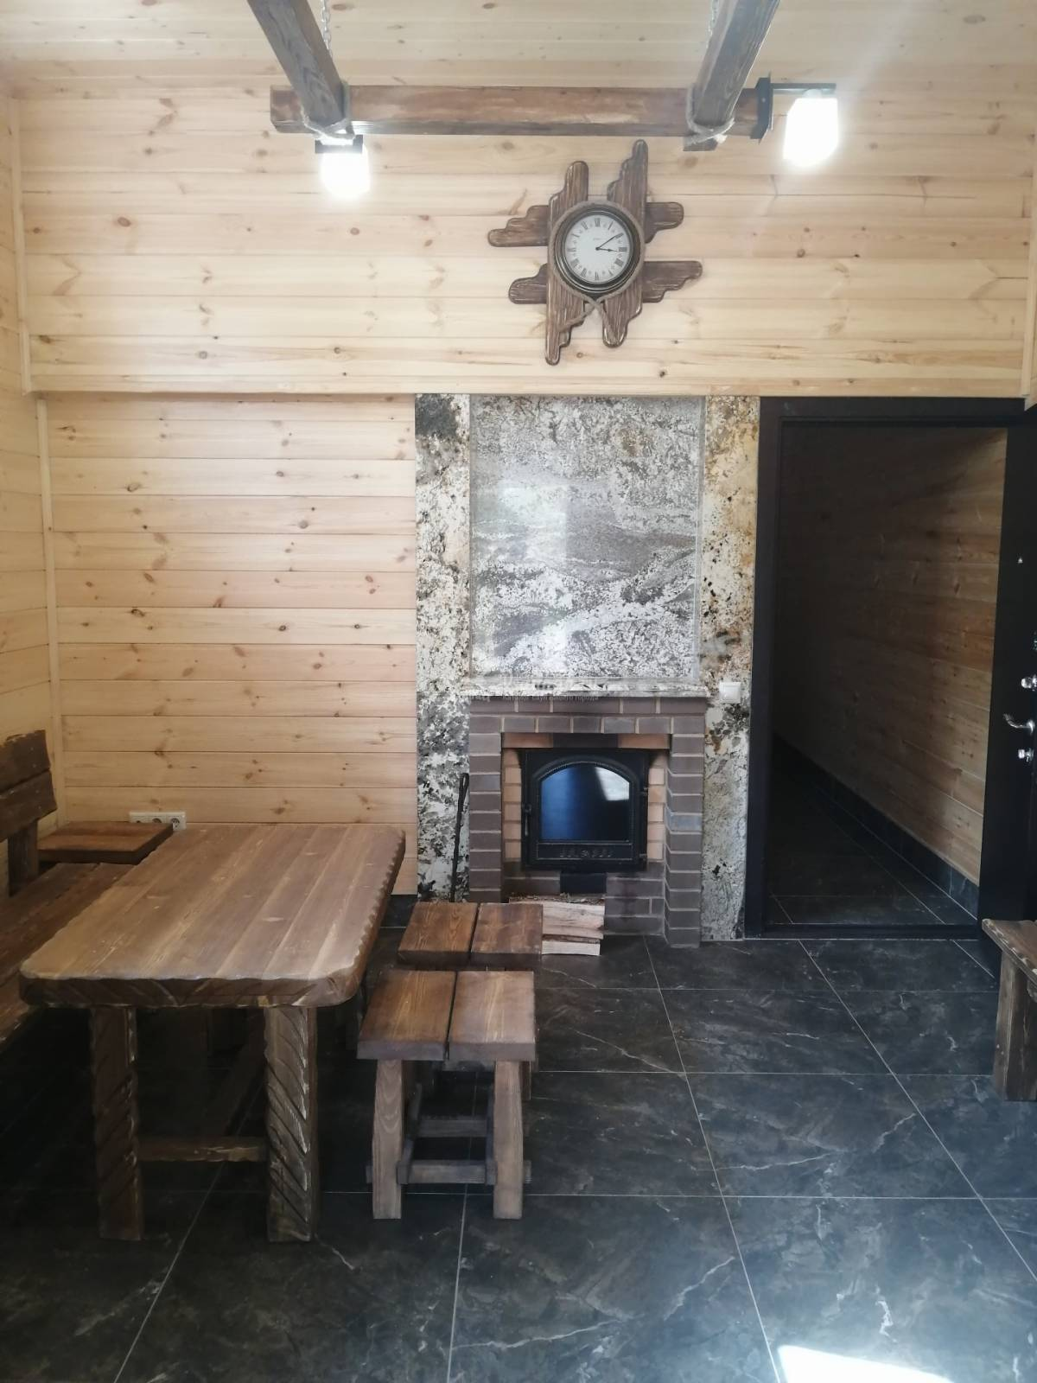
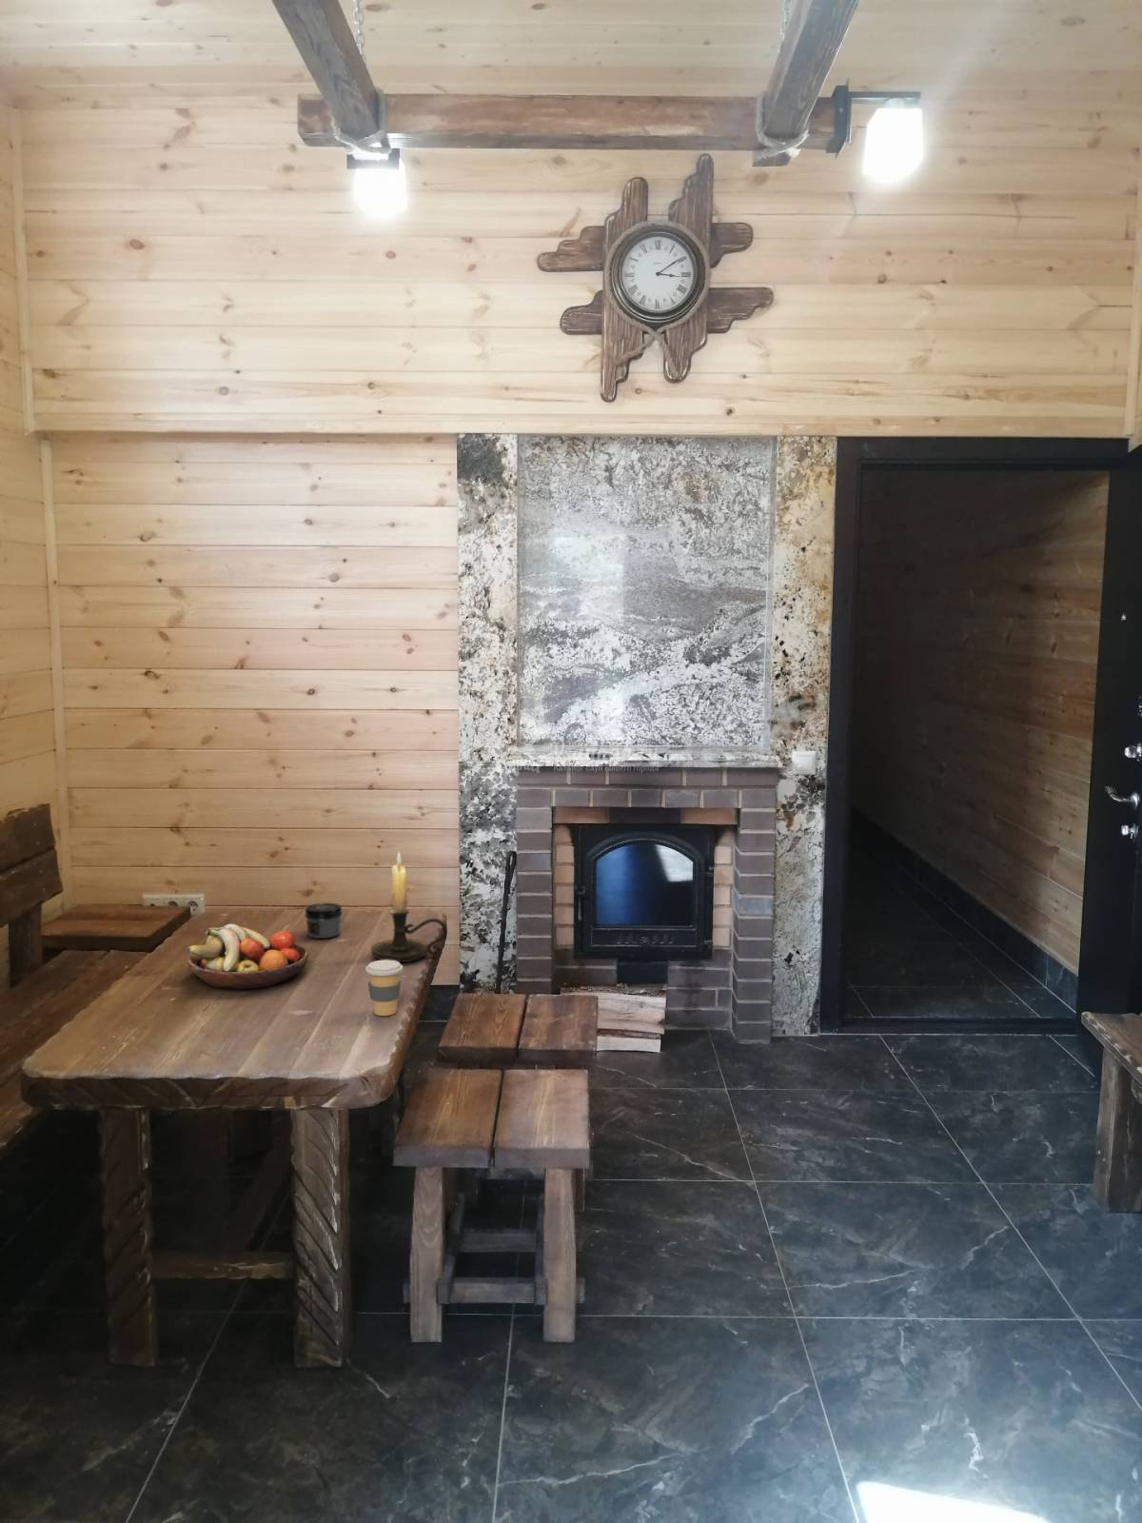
+ coffee cup (385, 988)
+ jar (324, 921)
+ candle holder (408, 902)
+ fruit bowl (247, 950)
